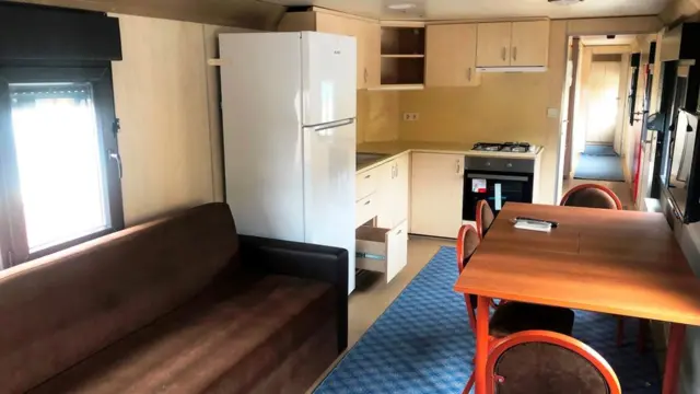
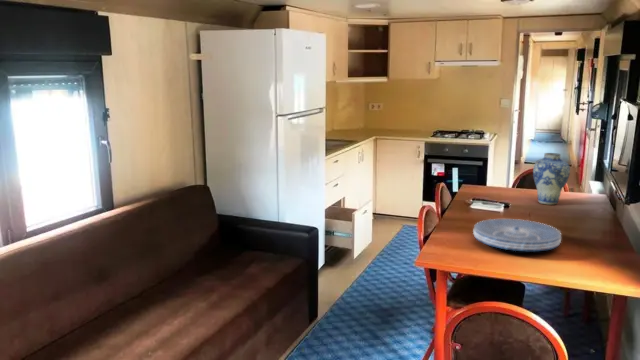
+ vase (550, 178)
+ placemat (516, 235)
